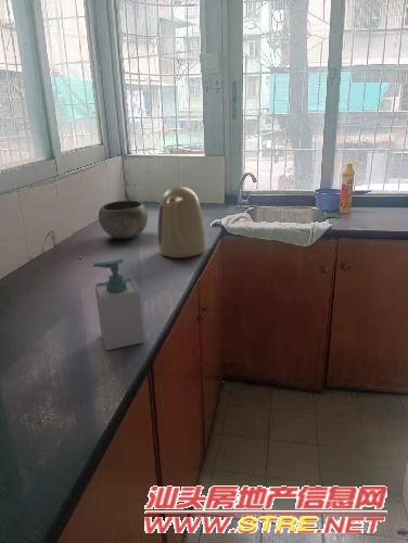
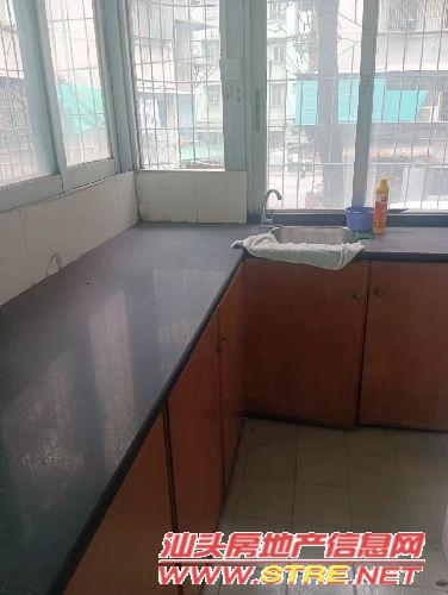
- bowl (124, 220)
- soap bottle (117, 301)
- kettle (180, 220)
